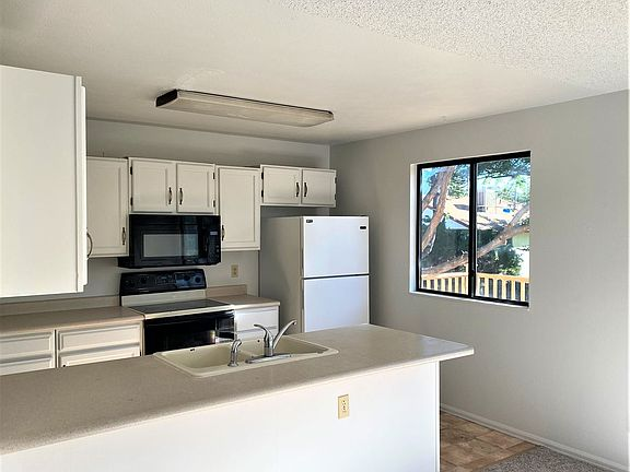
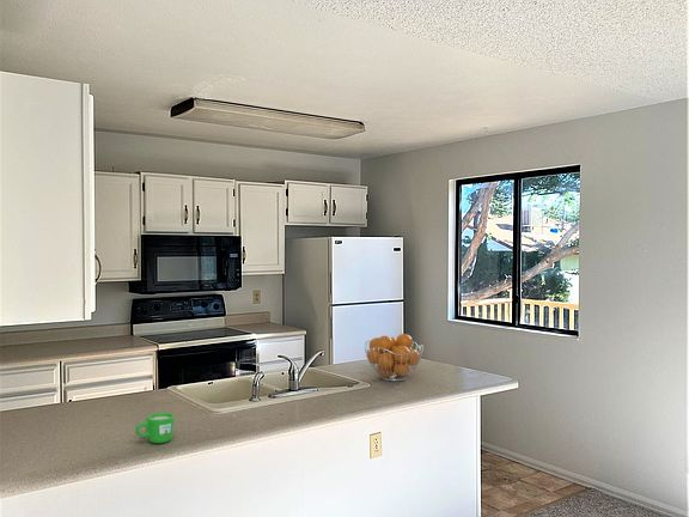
+ fruit basket (394, 355)
+ mug (154, 430)
